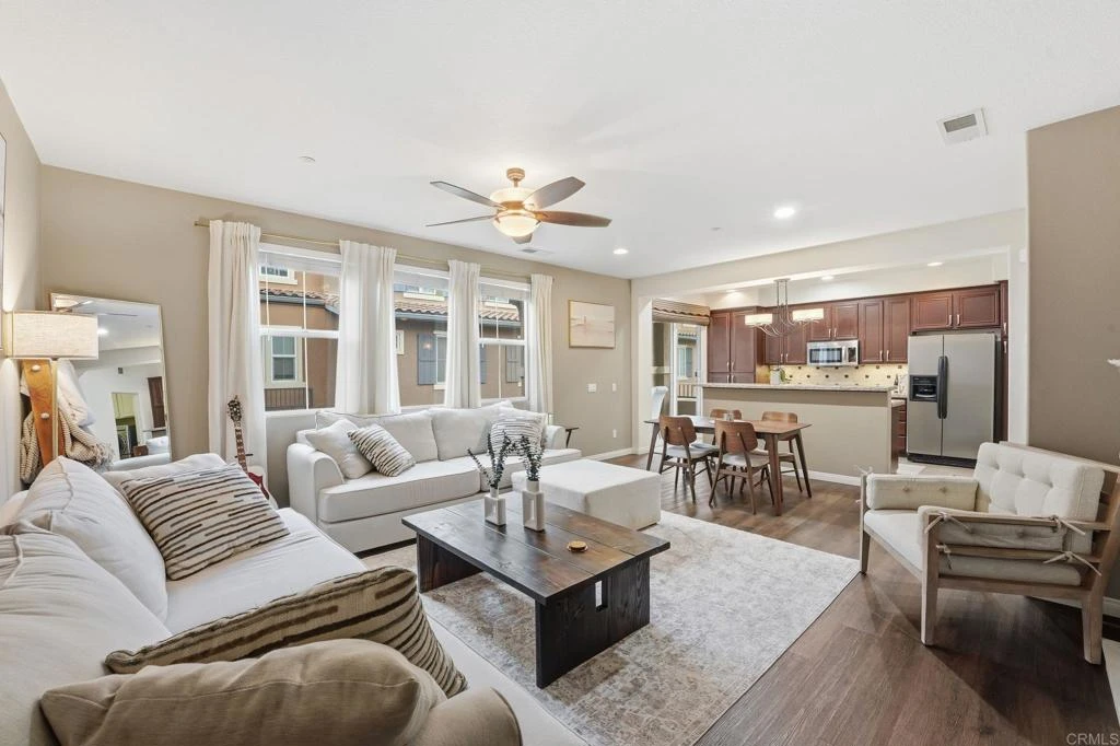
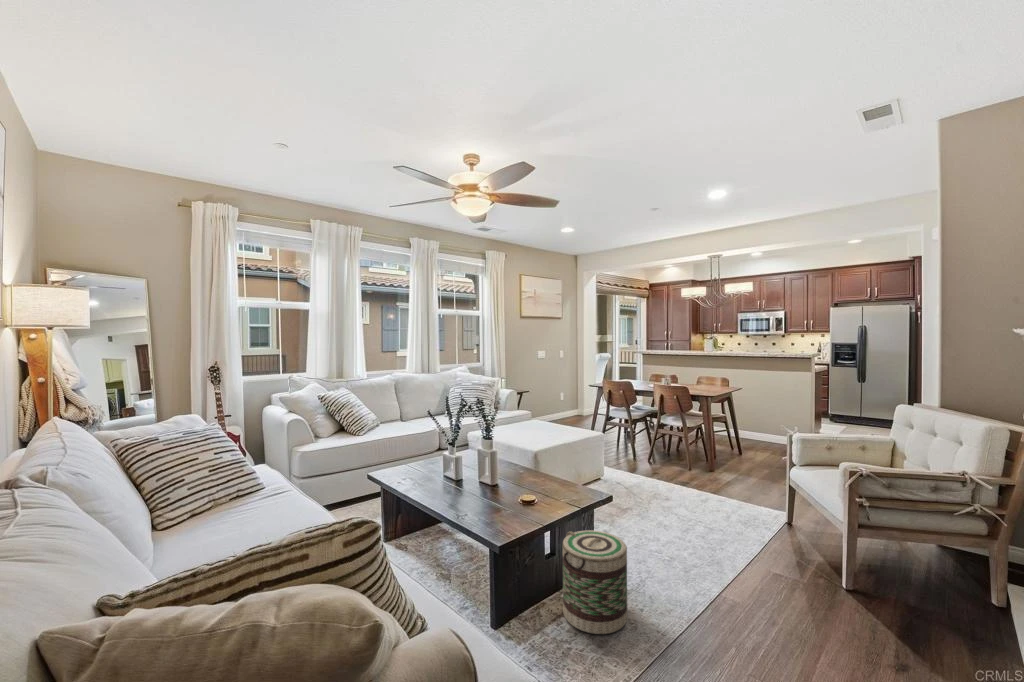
+ basket (592, 575)
